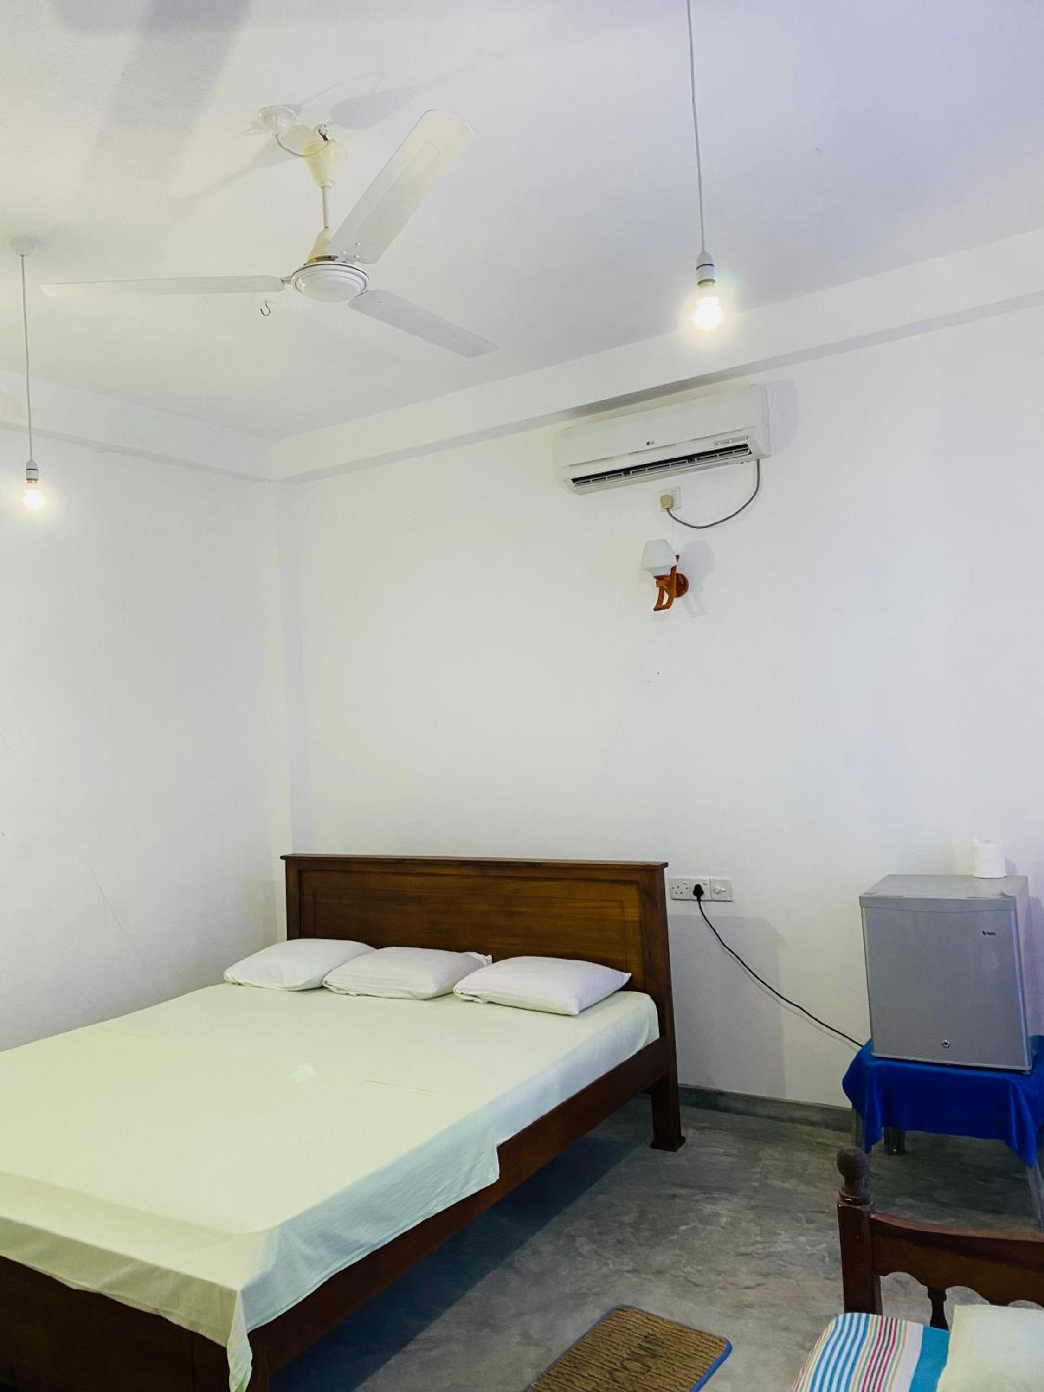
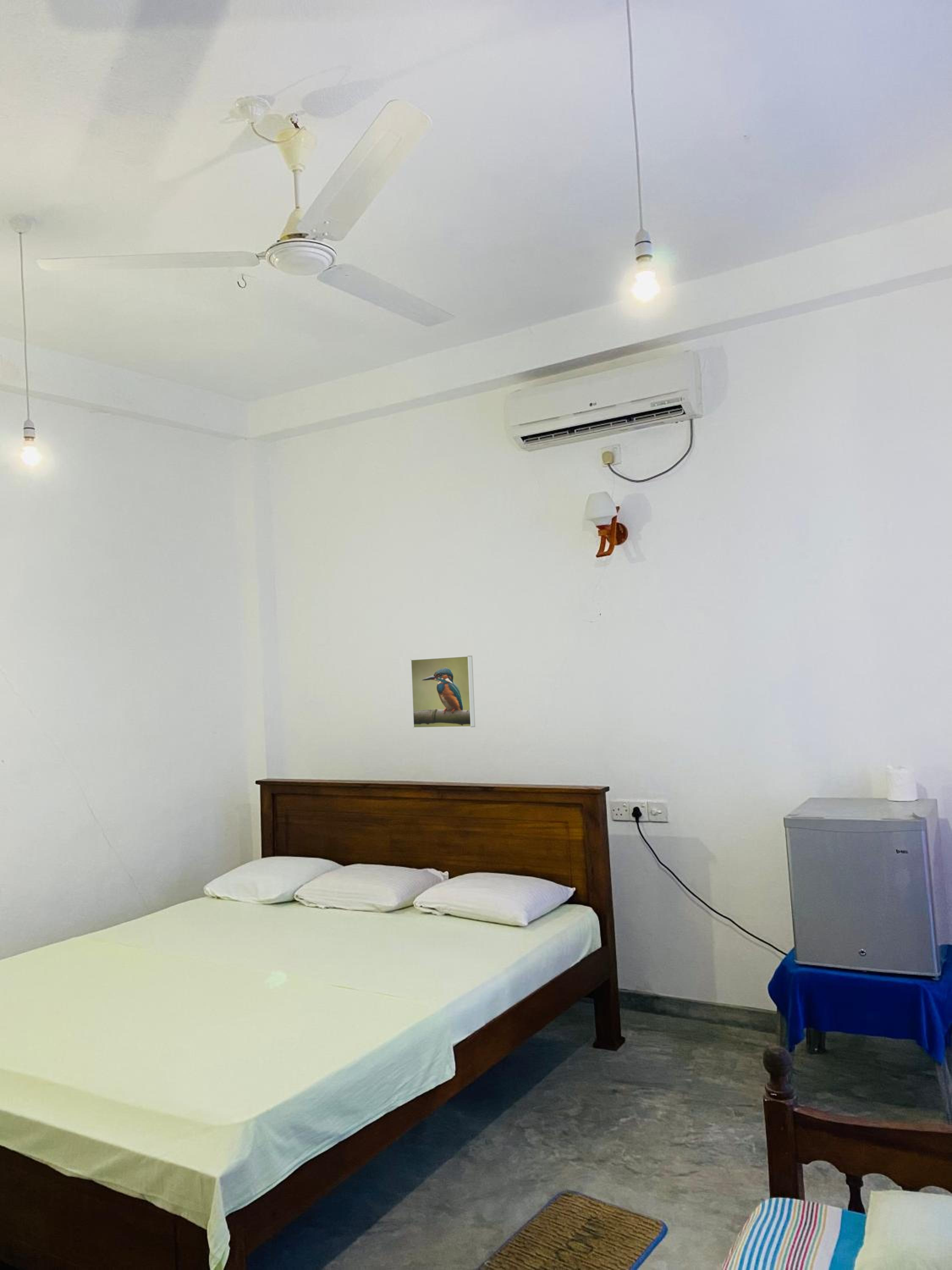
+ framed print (442, 692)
